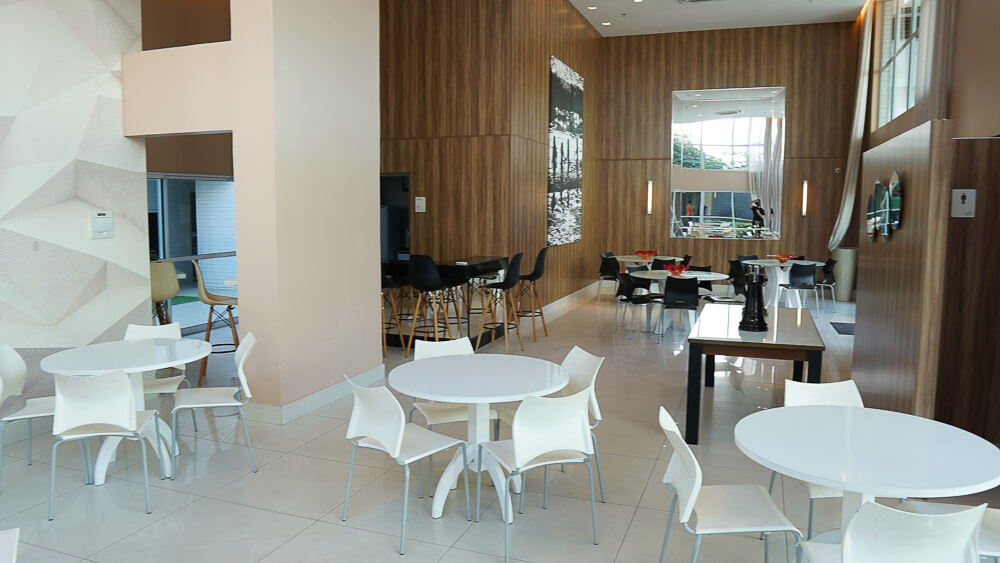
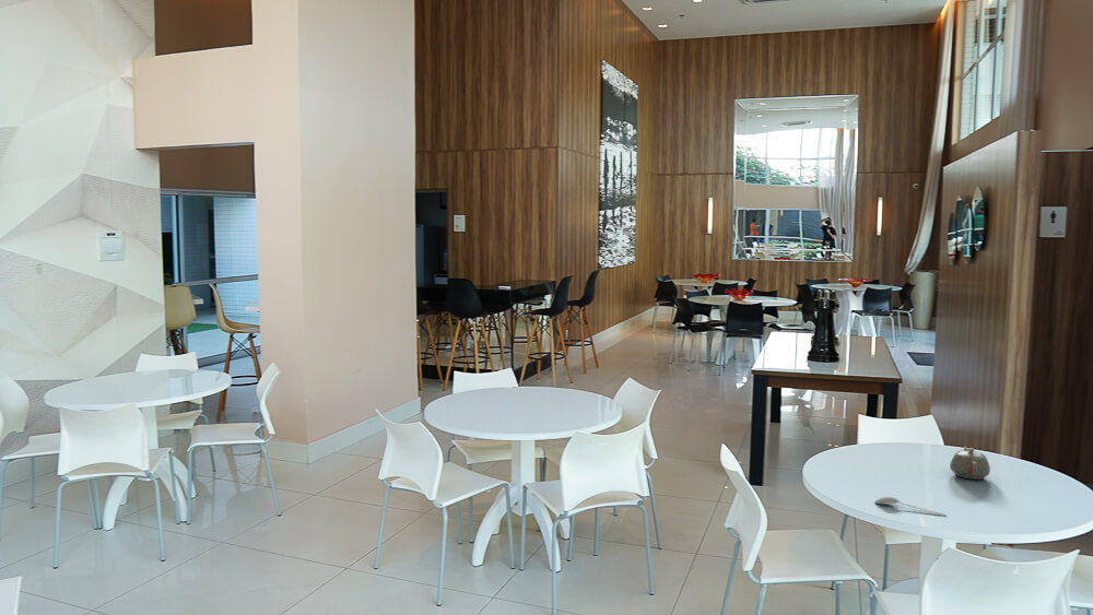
+ teapot (969, 461)
+ spoon (909, 505)
